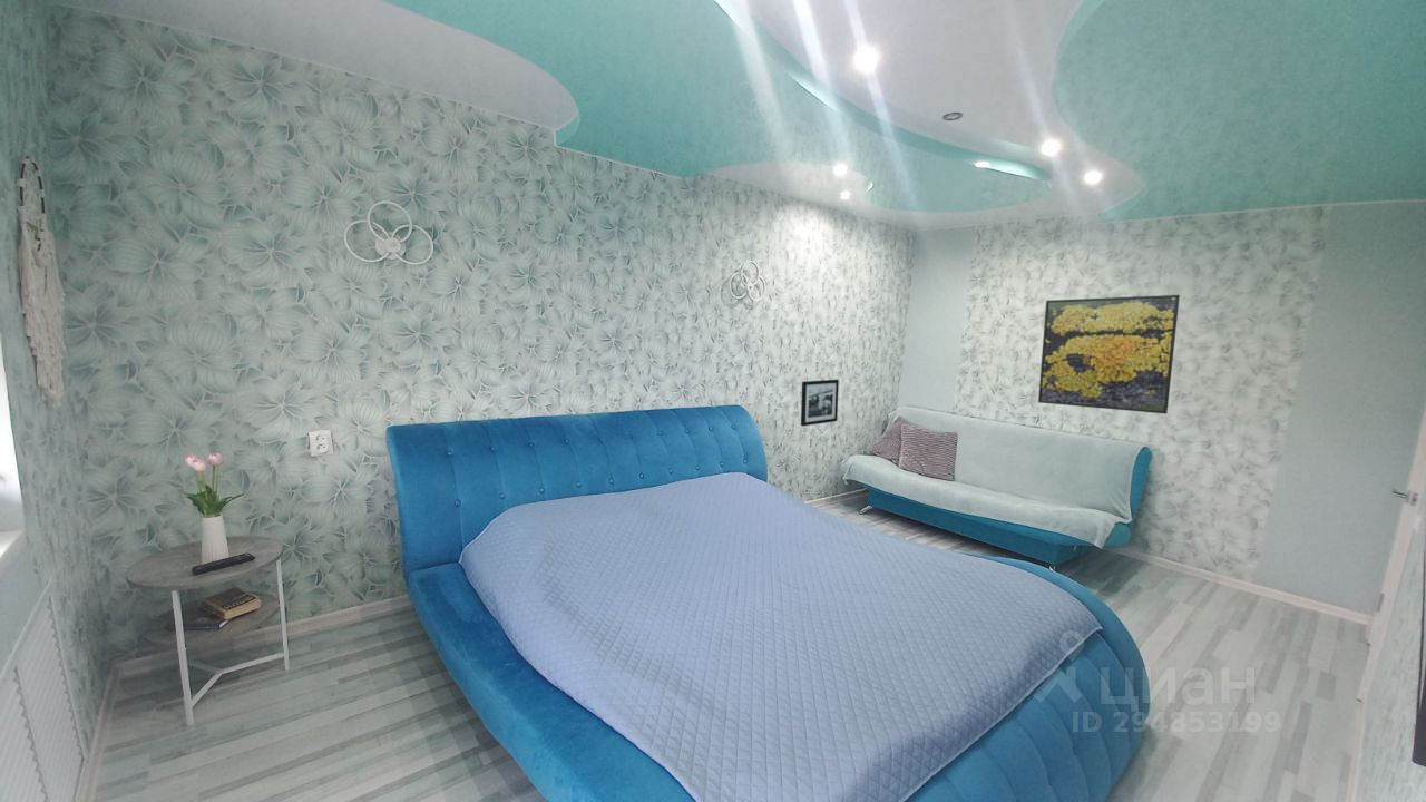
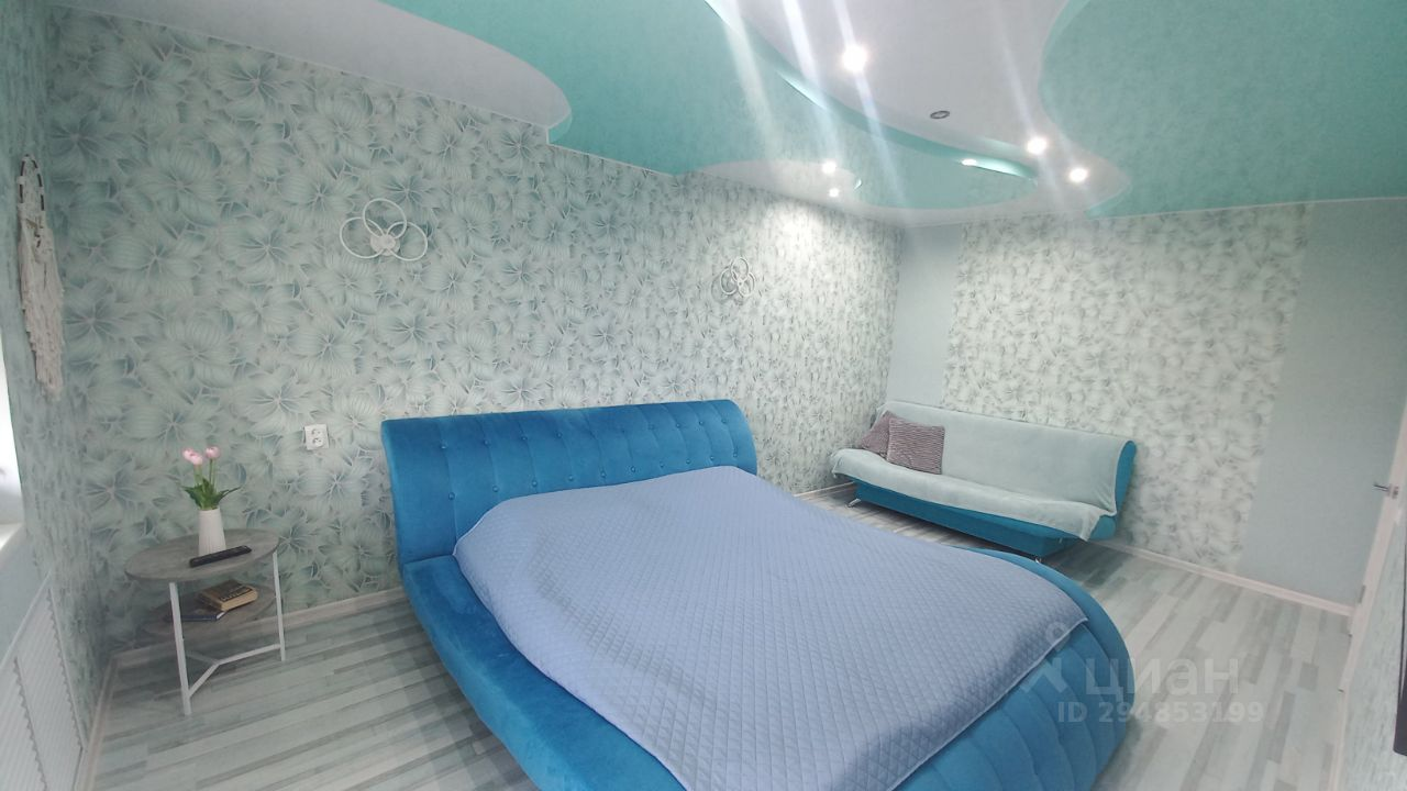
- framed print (1102, 353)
- picture frame (820, 401)
